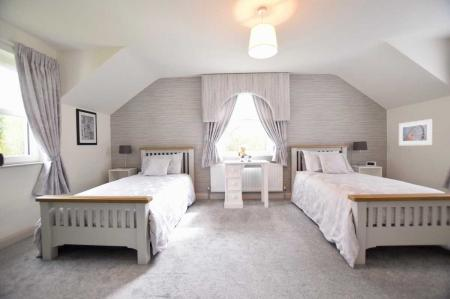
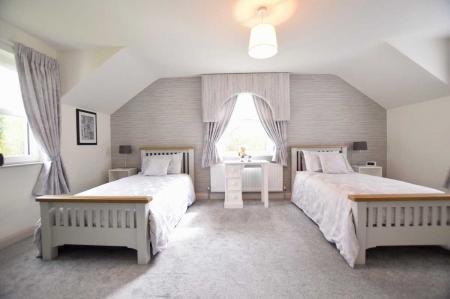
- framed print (414, 133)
